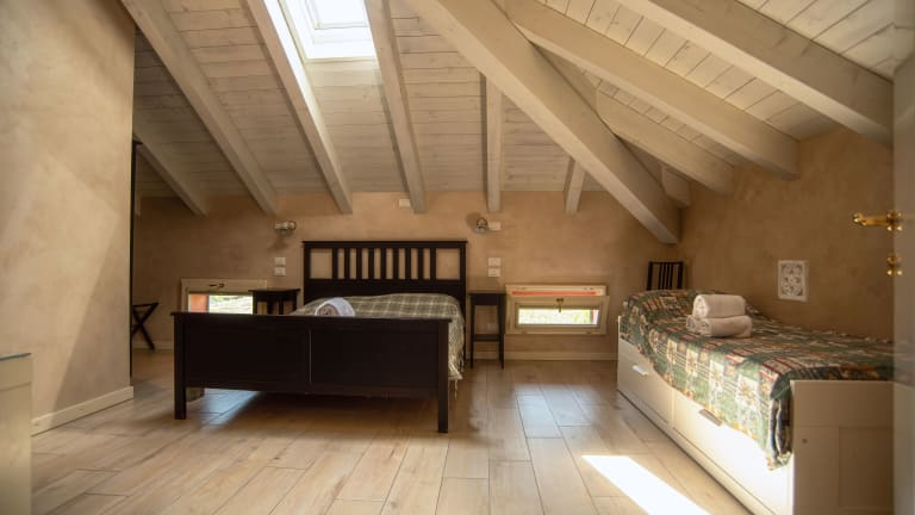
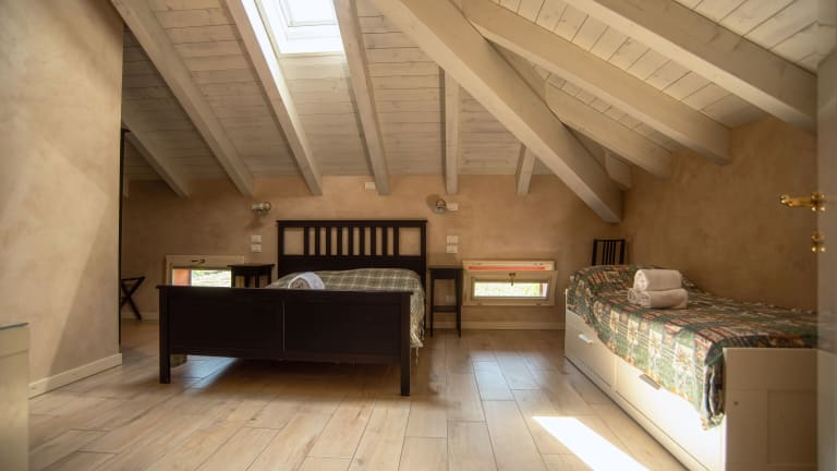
- wall ornament (792, 280)
